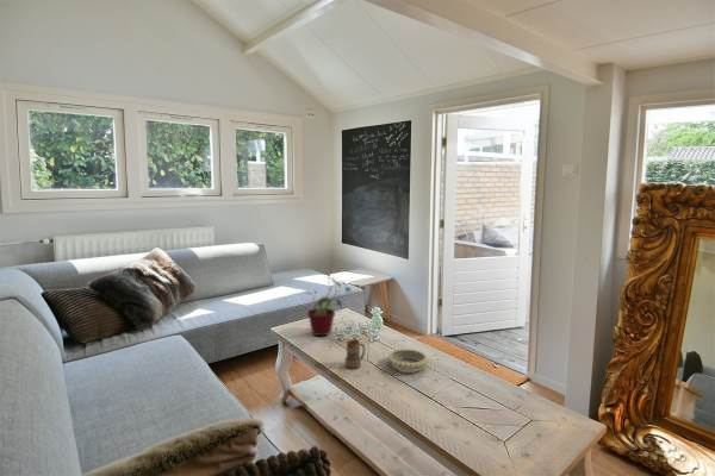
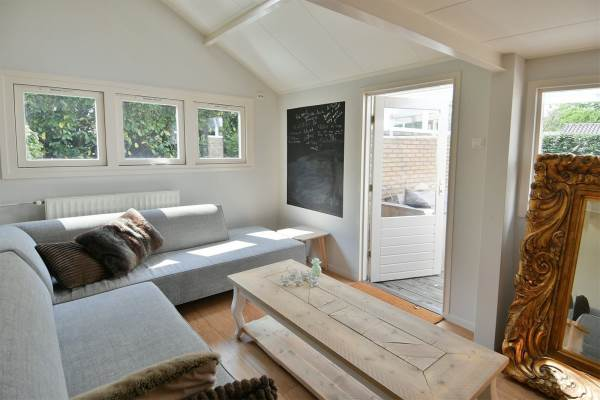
- potted plant (330, 302)
- mug (355, 352)
- decorative bowl (408, 362)
